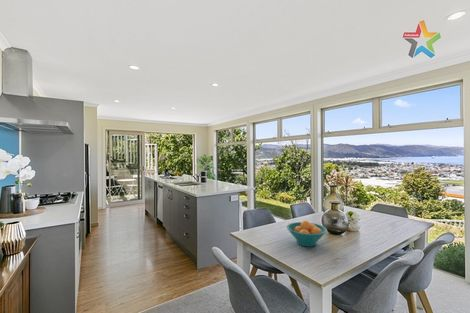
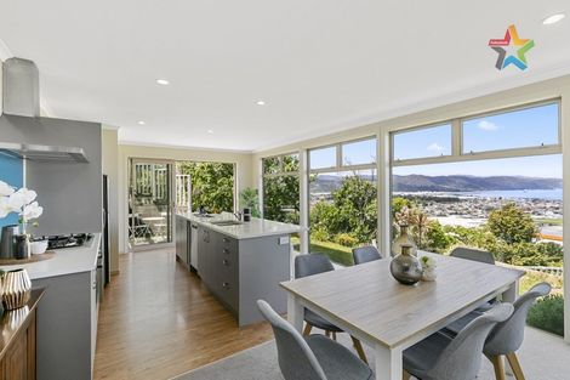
- fruit bowl (306, 231)
